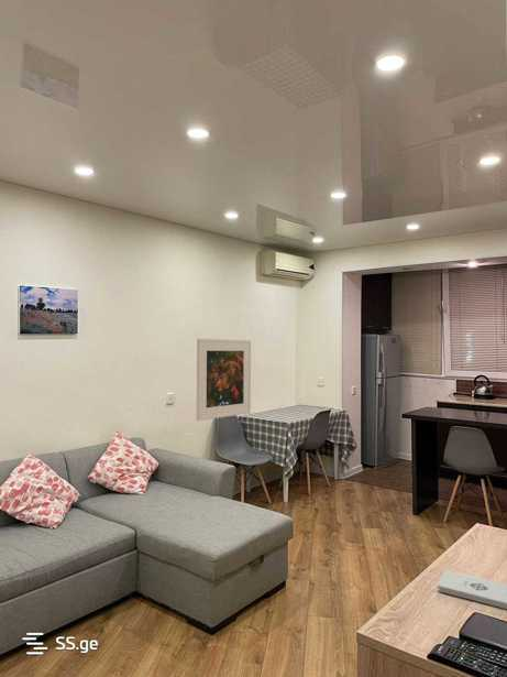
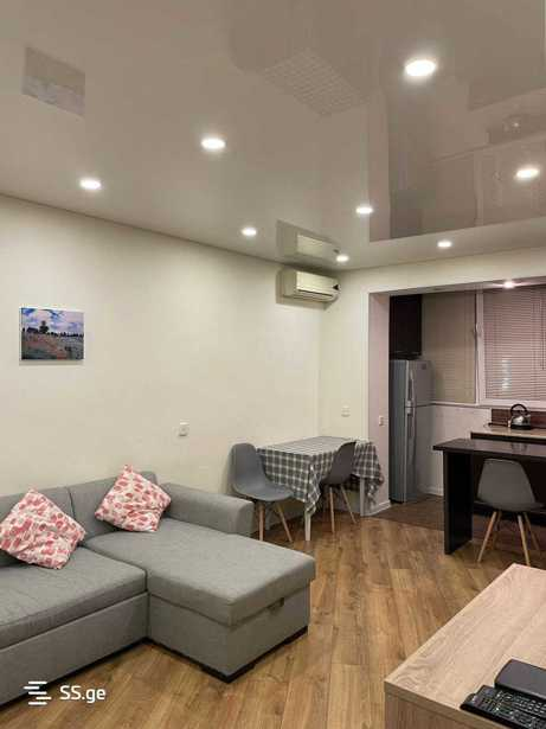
- notepad (476, 588)
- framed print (224, 378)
